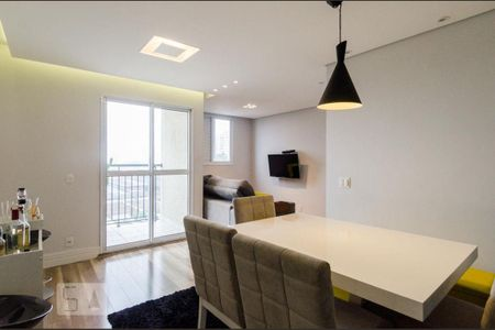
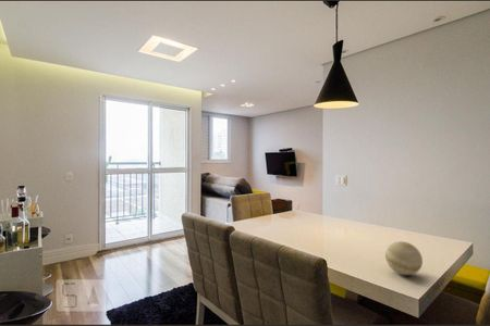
+ decorative ball (403, 258)
